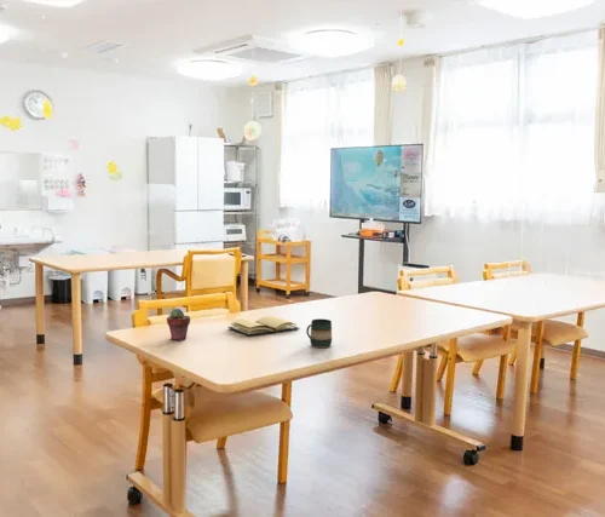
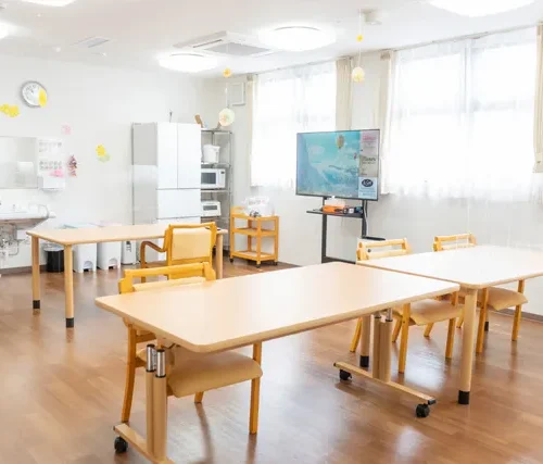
- book (264, 324)
- potted succulent (178, 323)
- mug (317, 333)
